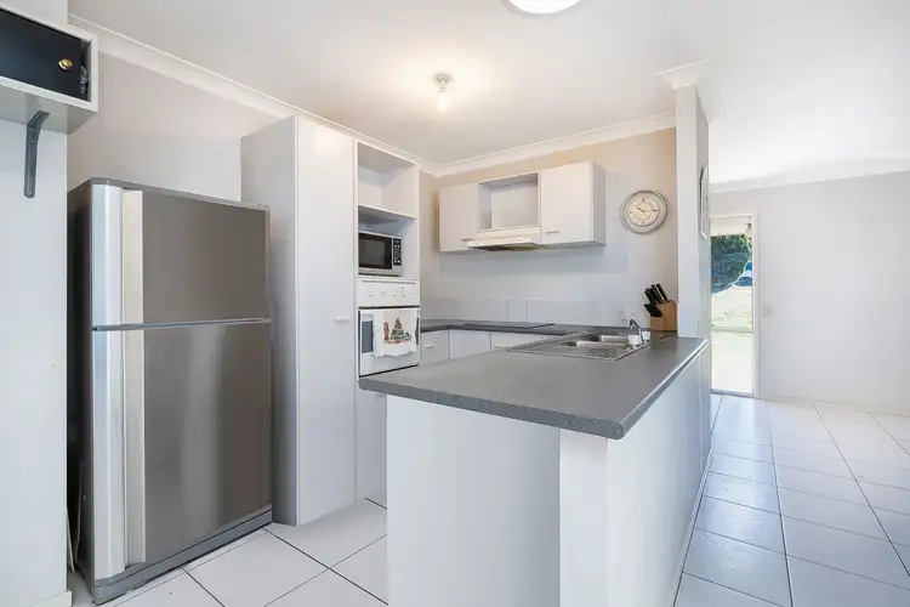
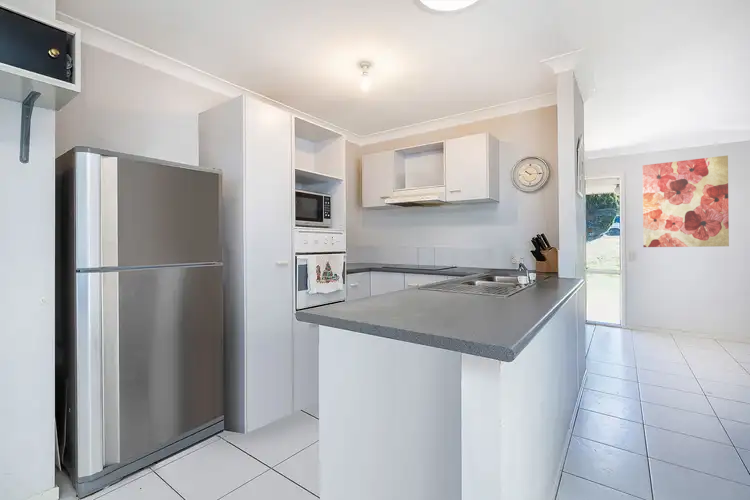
+ wall art (683, 203)
